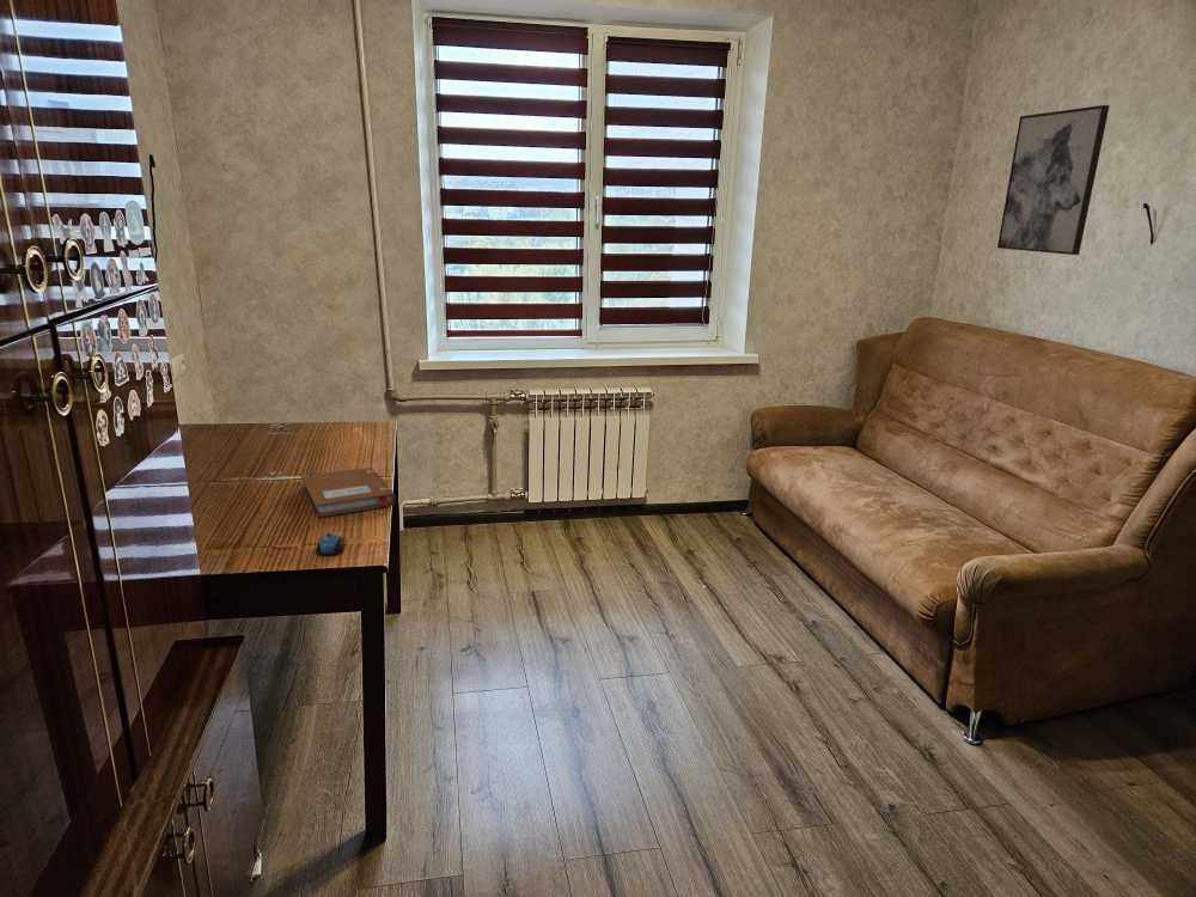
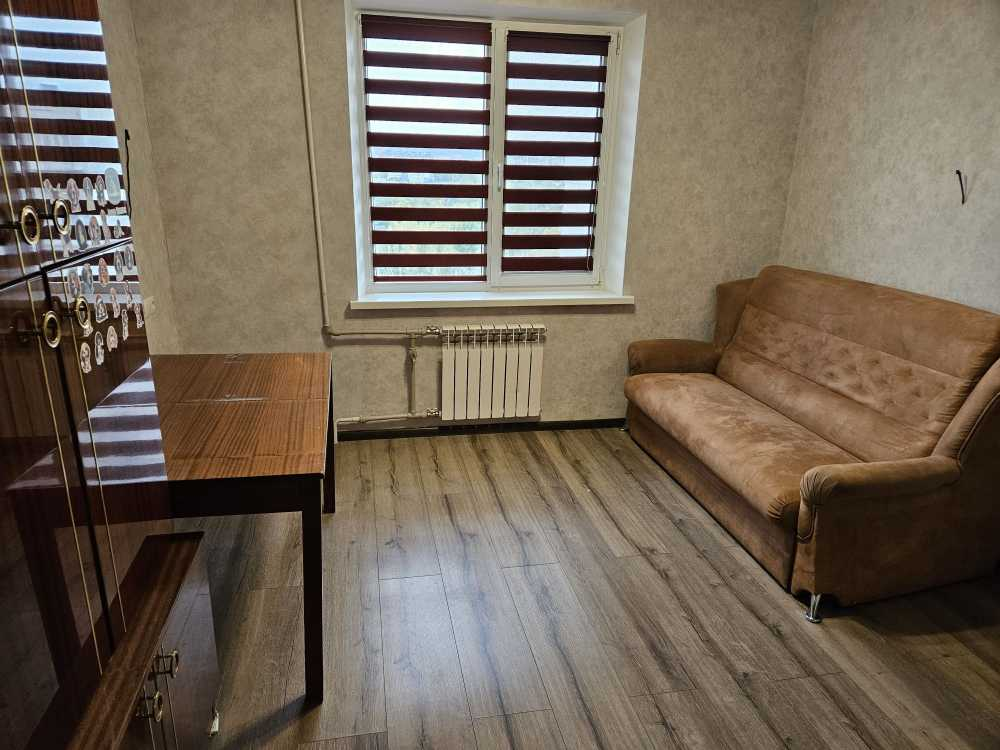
- notebook (348, 490)
- computer mouse (328, 539)
- wall art (1048, 183)
